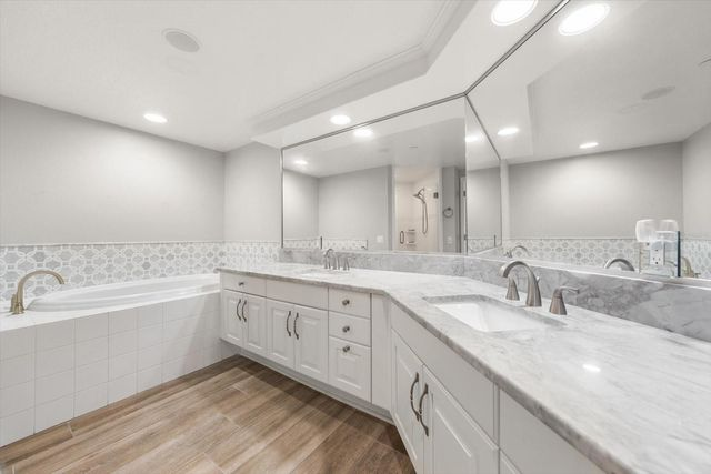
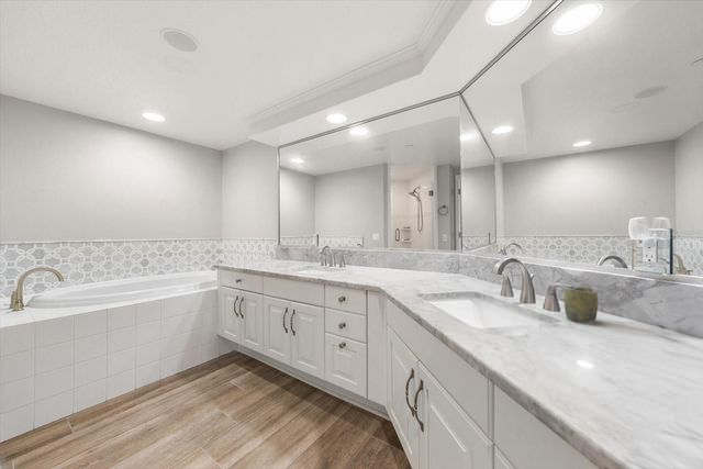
+ cup (580, 303)
